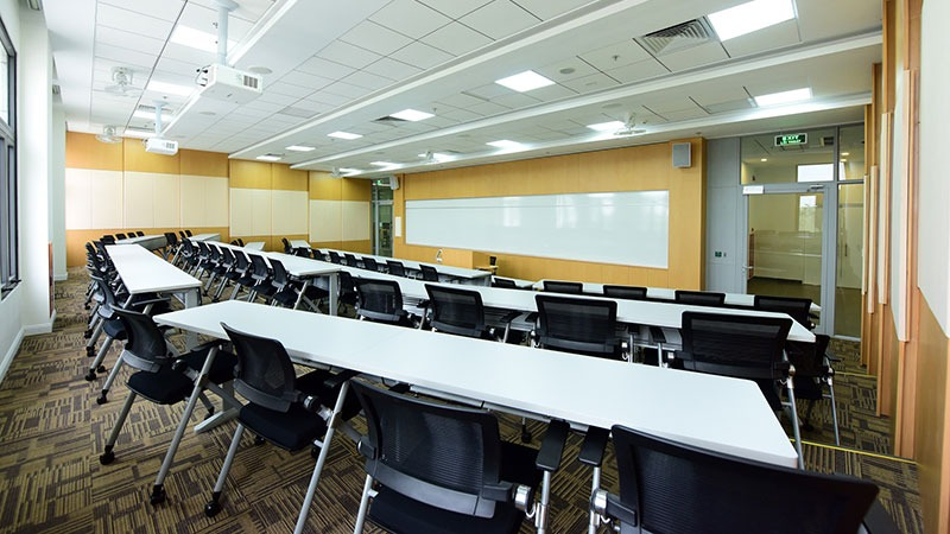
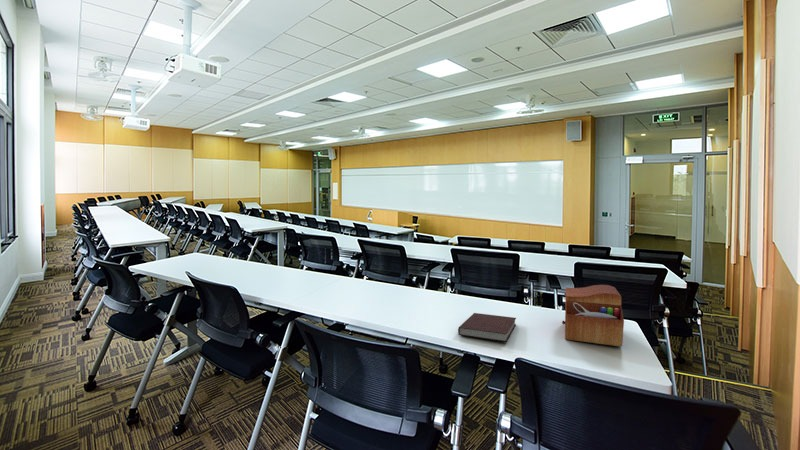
+ notebook (488, 325)
+ sewing box (589, 312)
